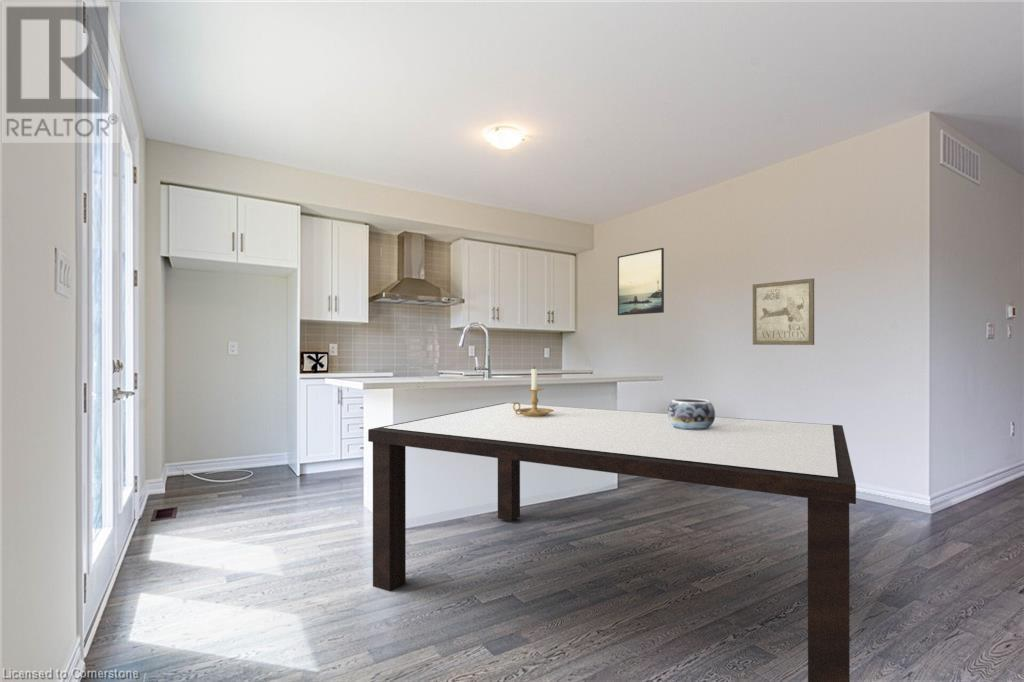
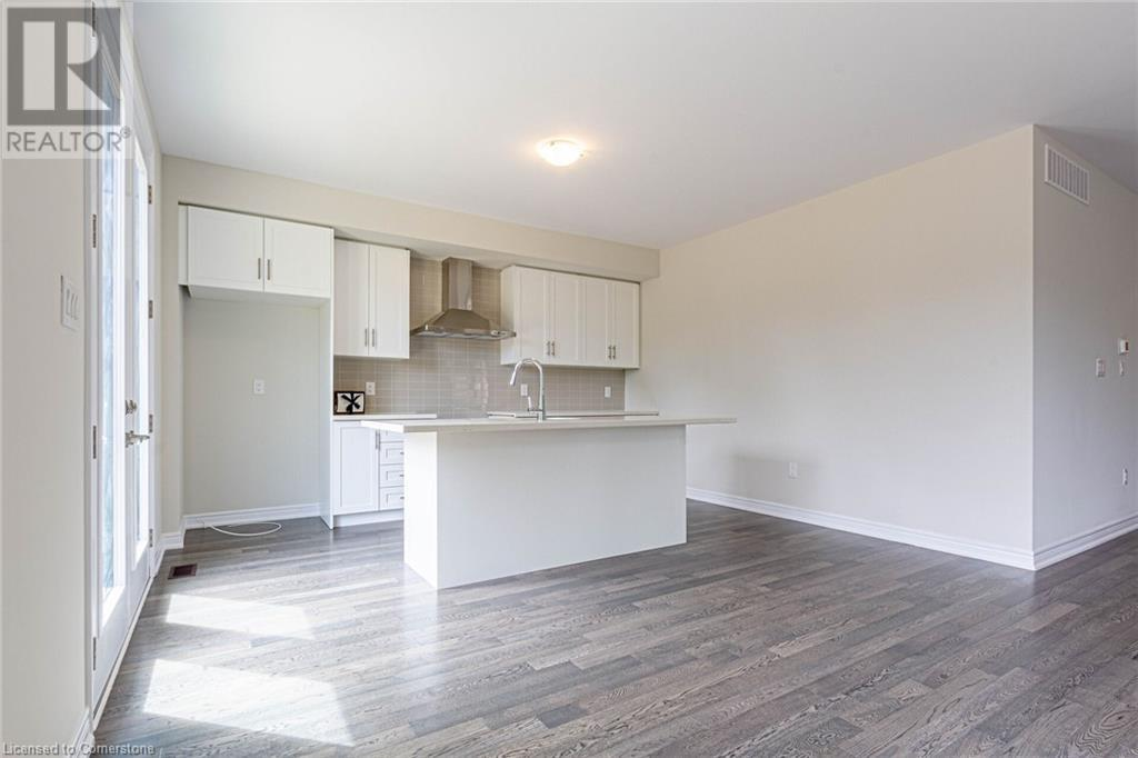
- candle holder (534, 390)
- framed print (639, 283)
- decorative bowl (690, 413)
- wall art (781, 313)
- dining table (617, 473)
